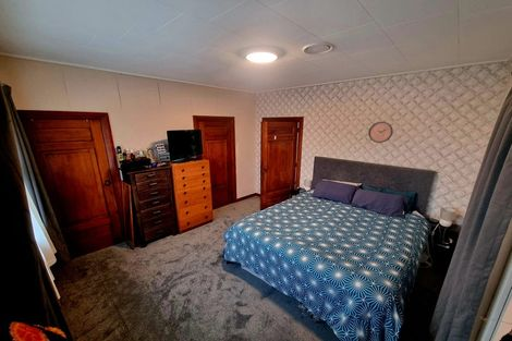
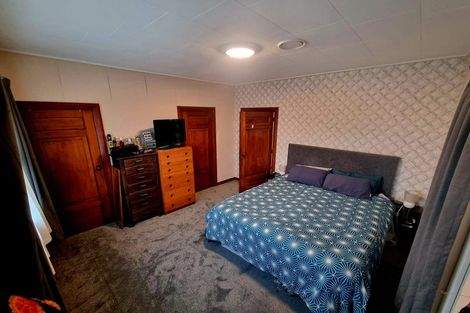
- clock (380, 132)
